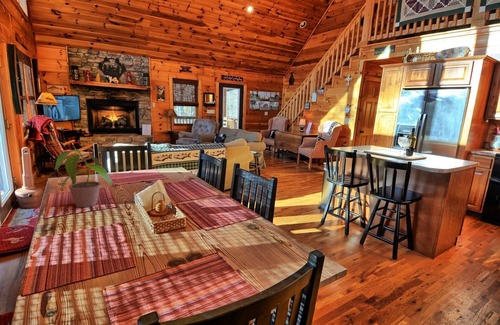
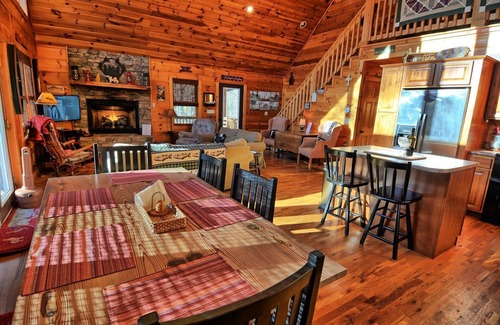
- potted plant (87, 178)
